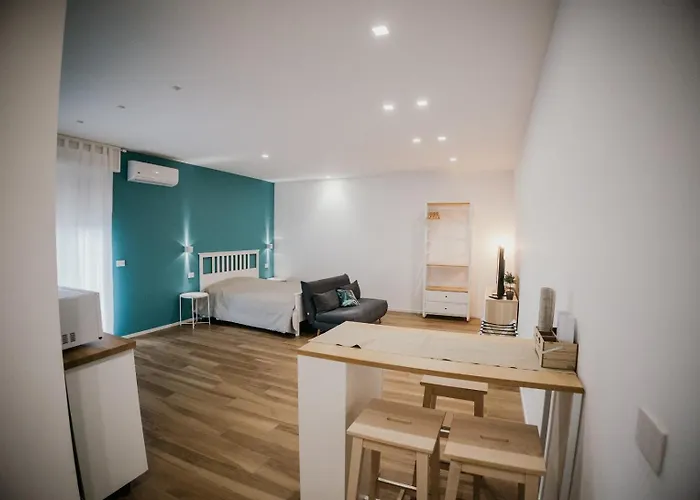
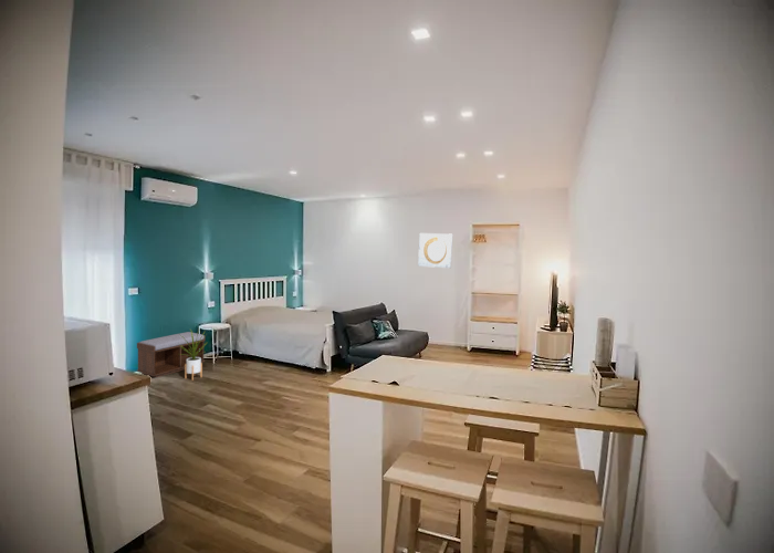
+ bench (172, 353)
+ house plant (192, 353)
+ wall art (435, 250)
